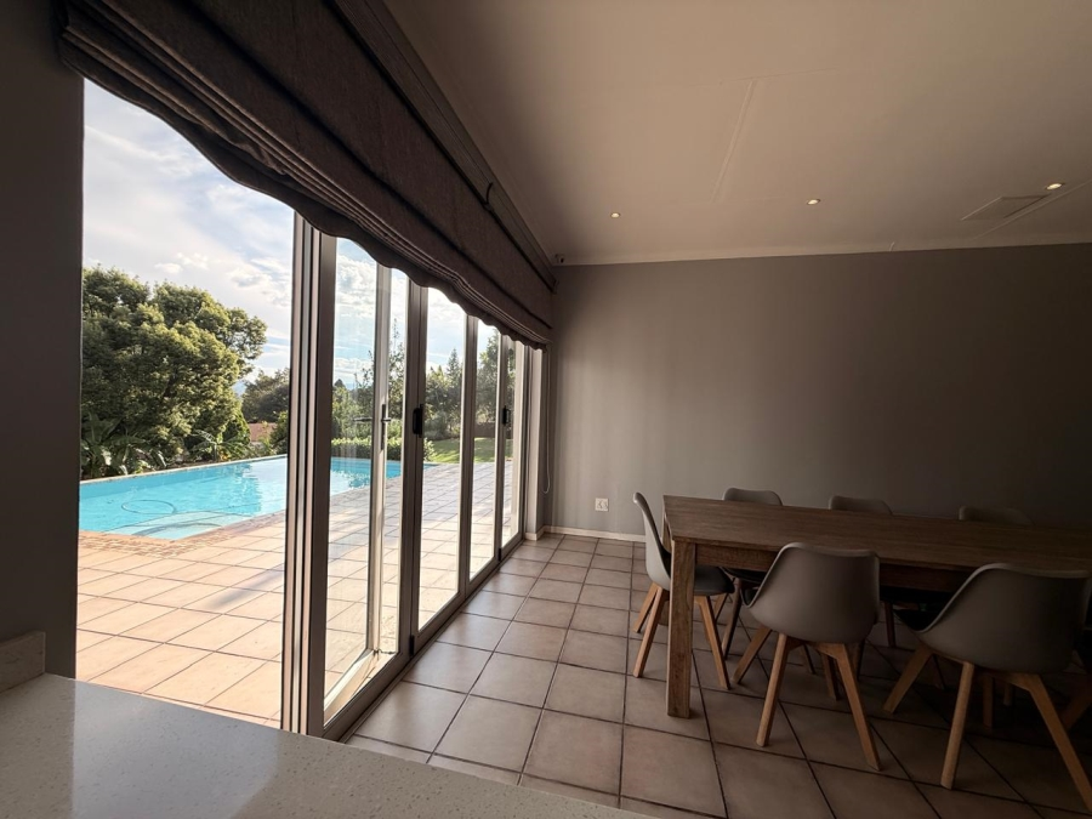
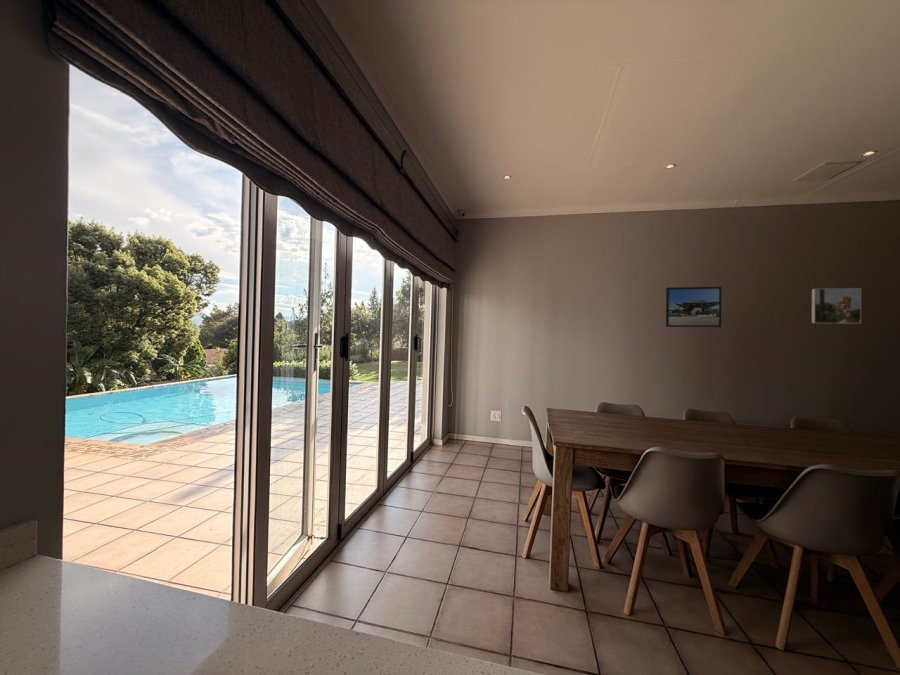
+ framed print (693, 307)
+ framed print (836, 305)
